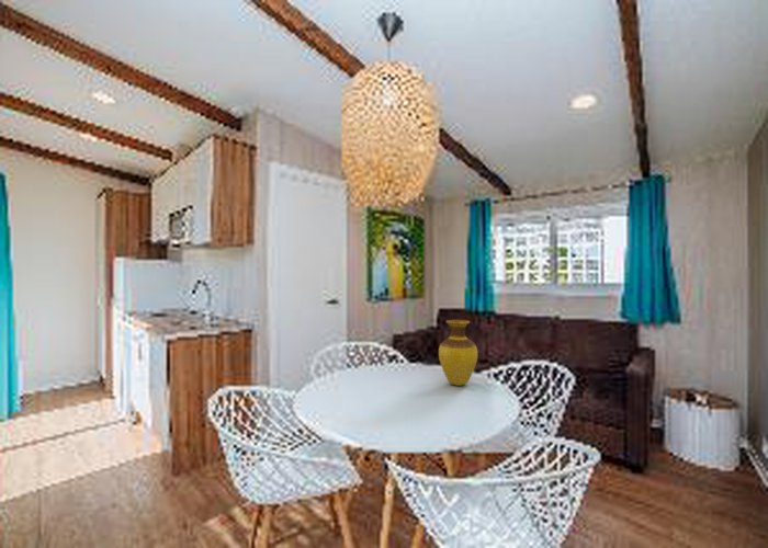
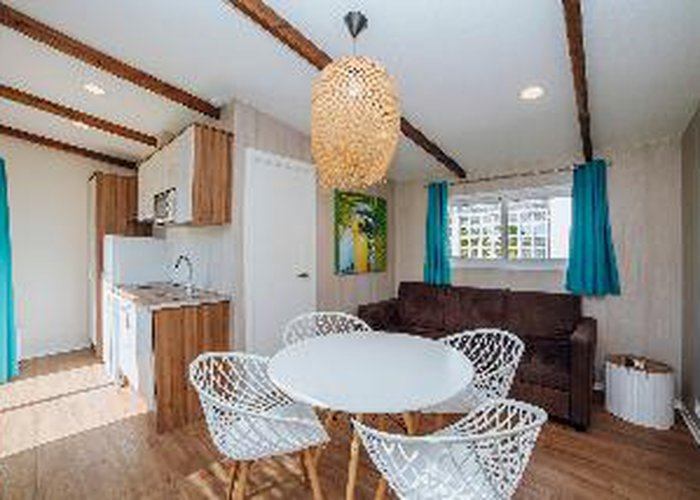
- vase (458, 352)
